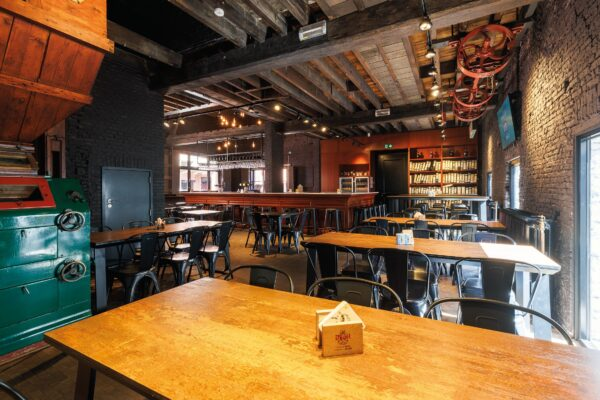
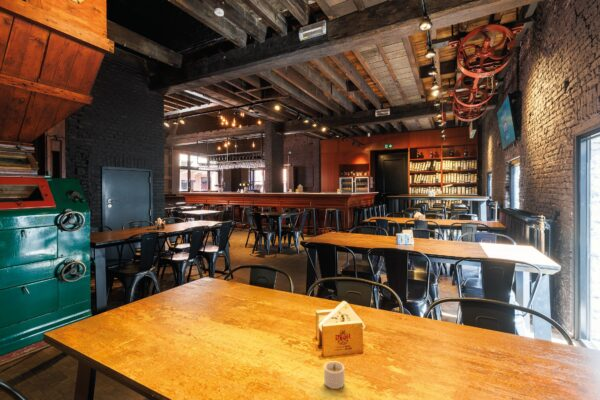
+ candle (329, 372)
